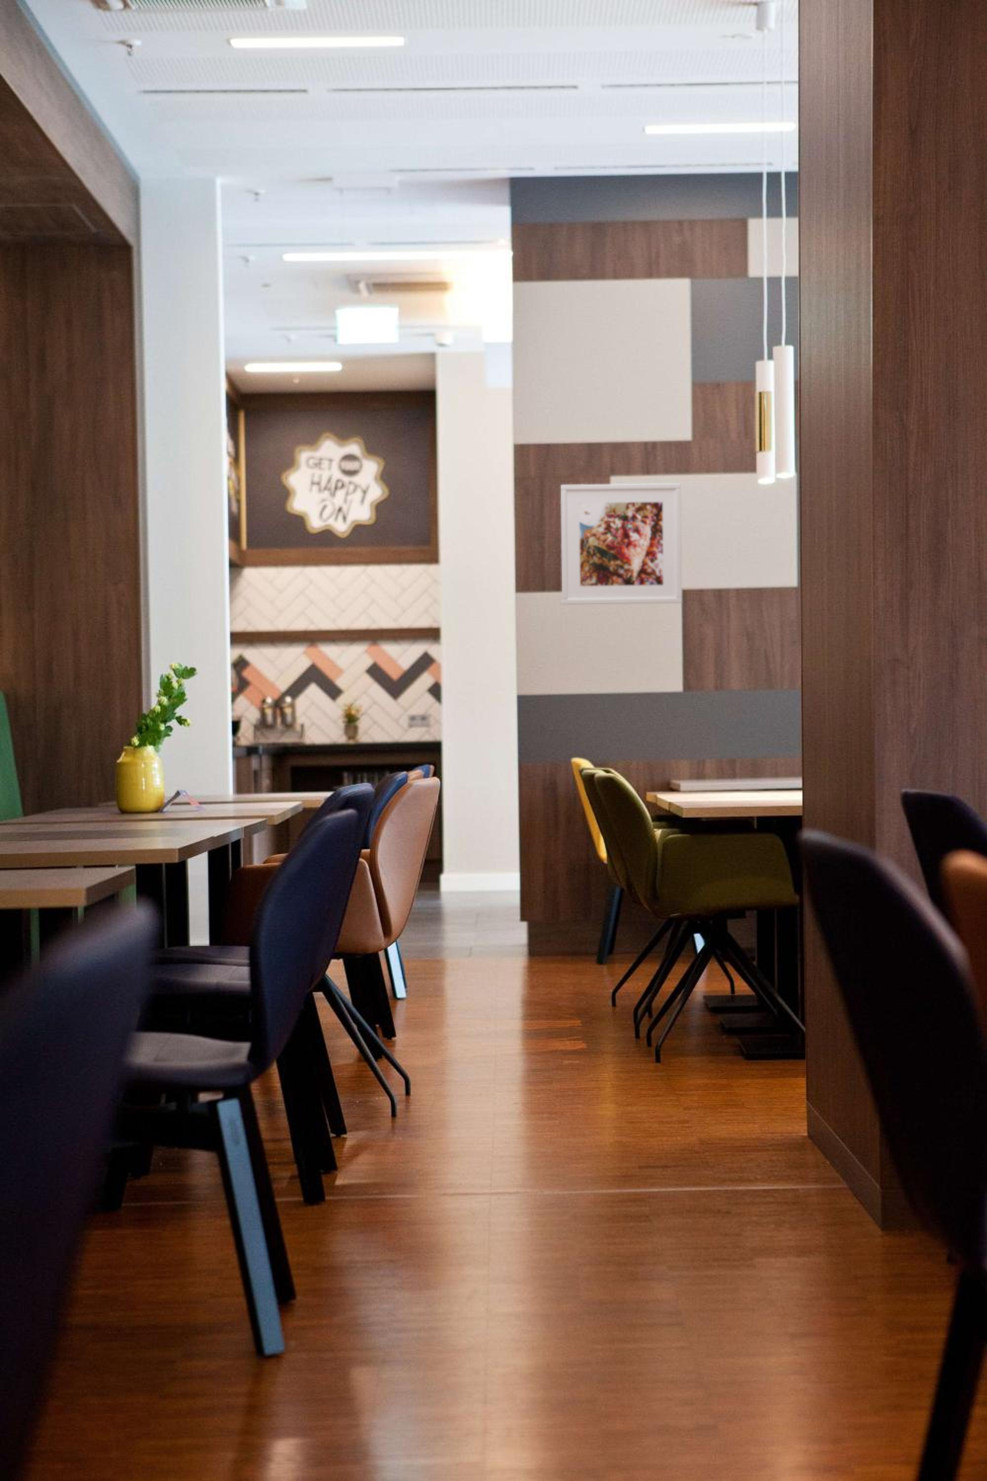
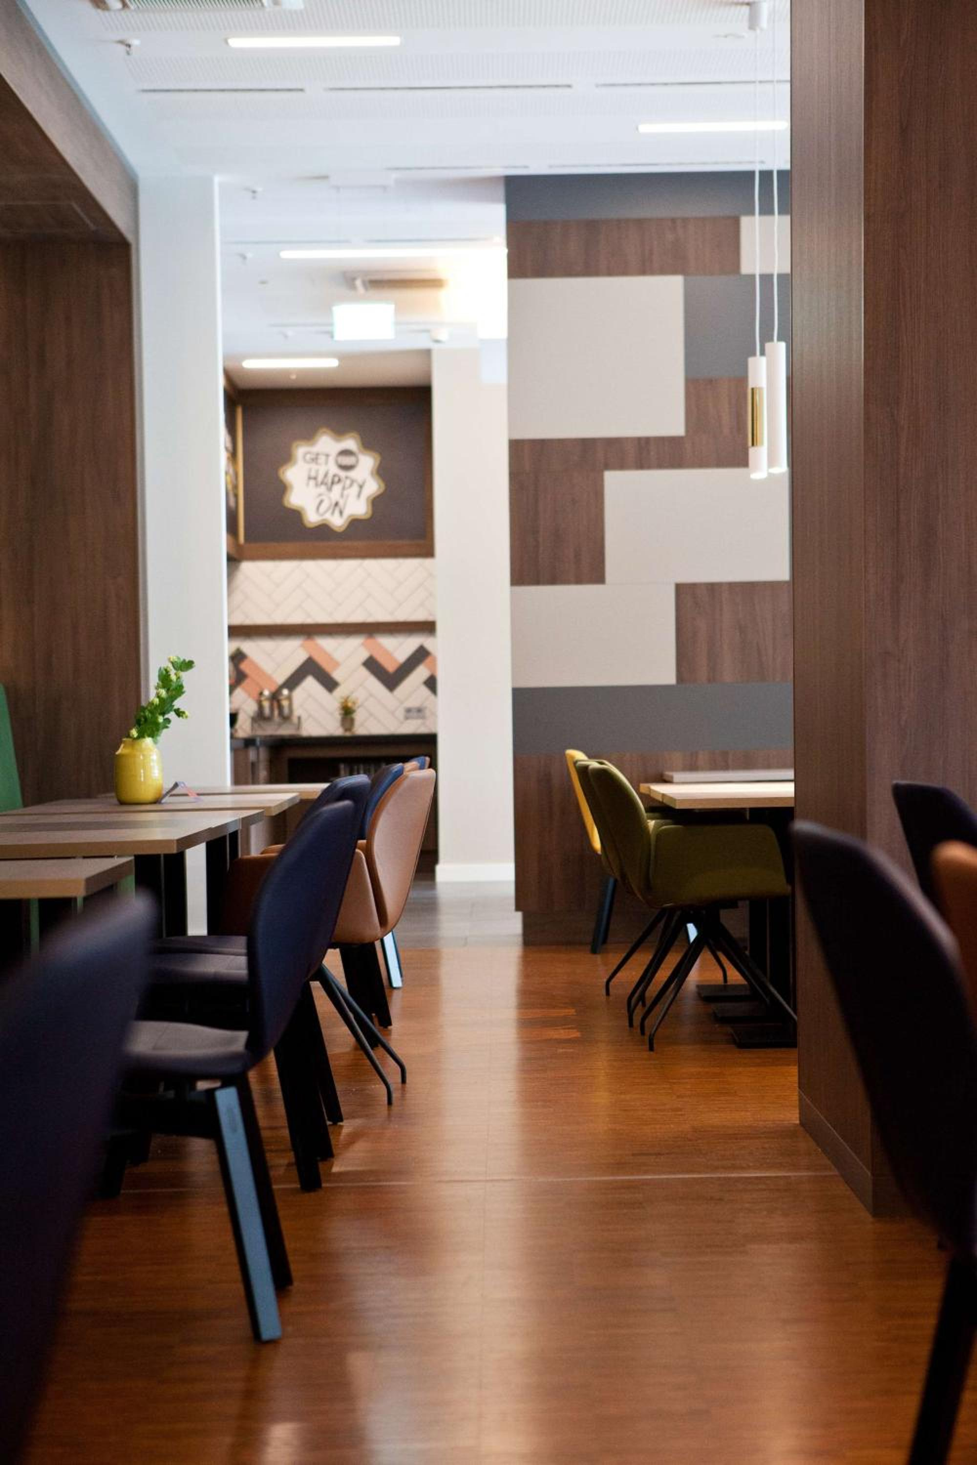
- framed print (621, 544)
